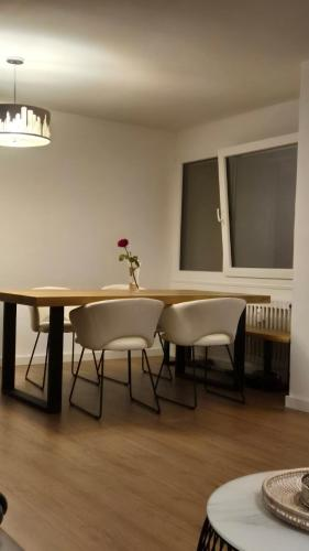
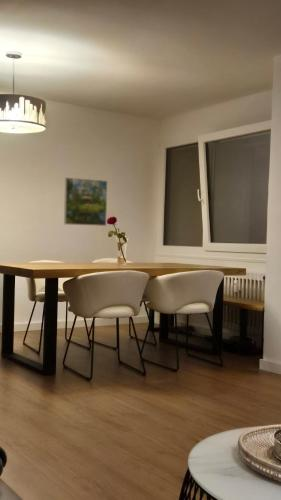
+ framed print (86, 202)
